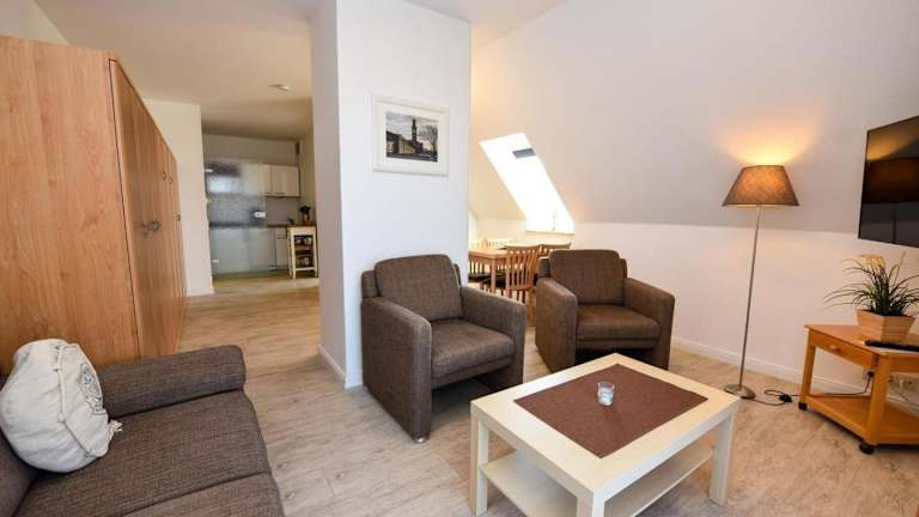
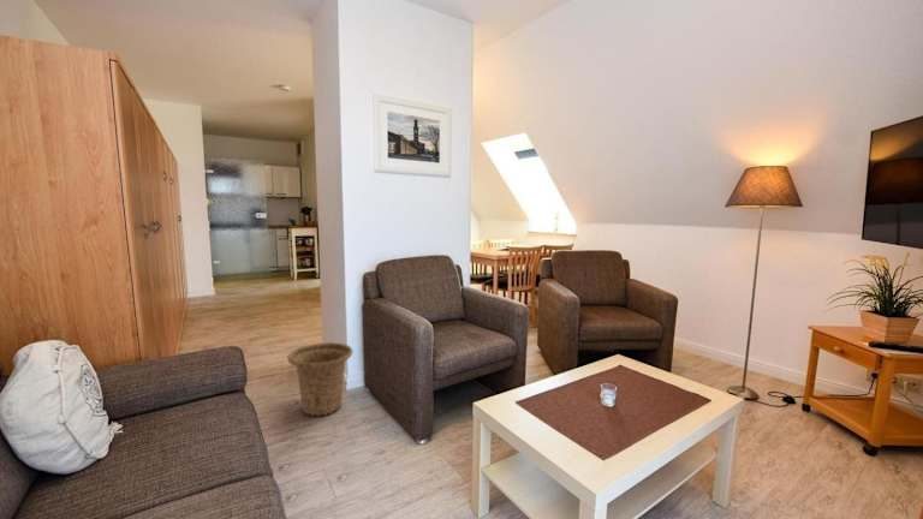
+ basket (321, 380)
